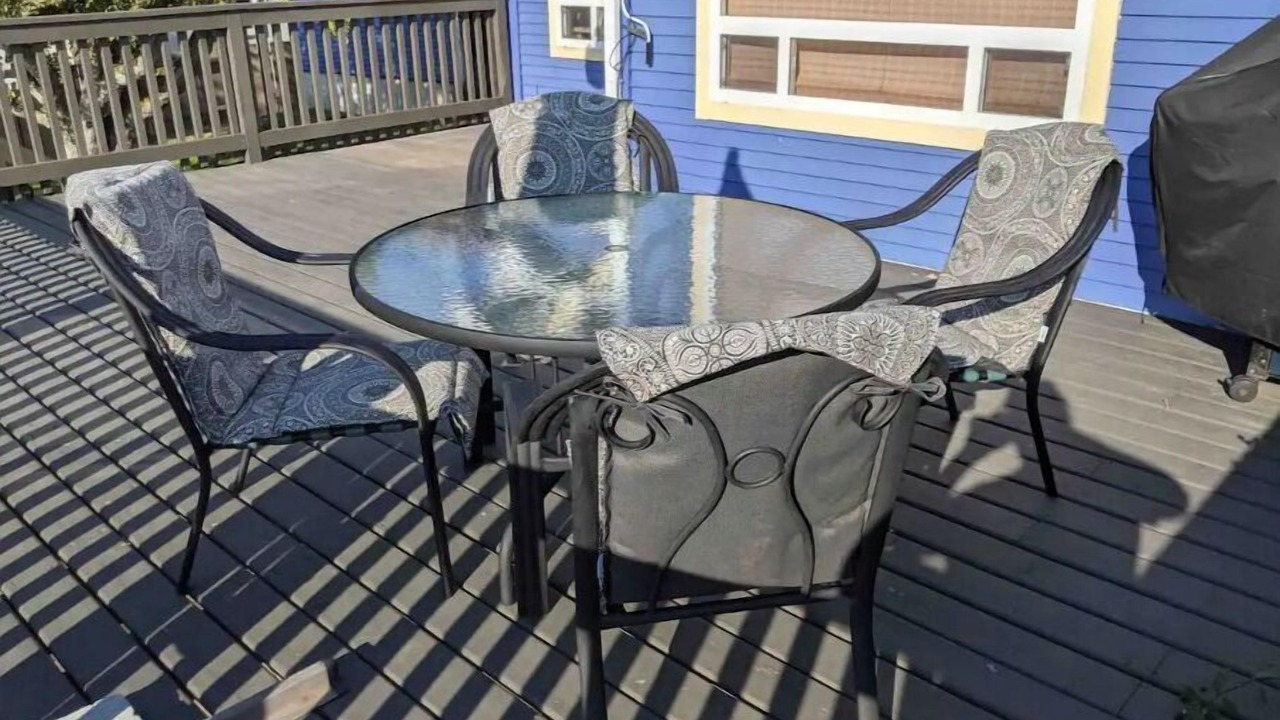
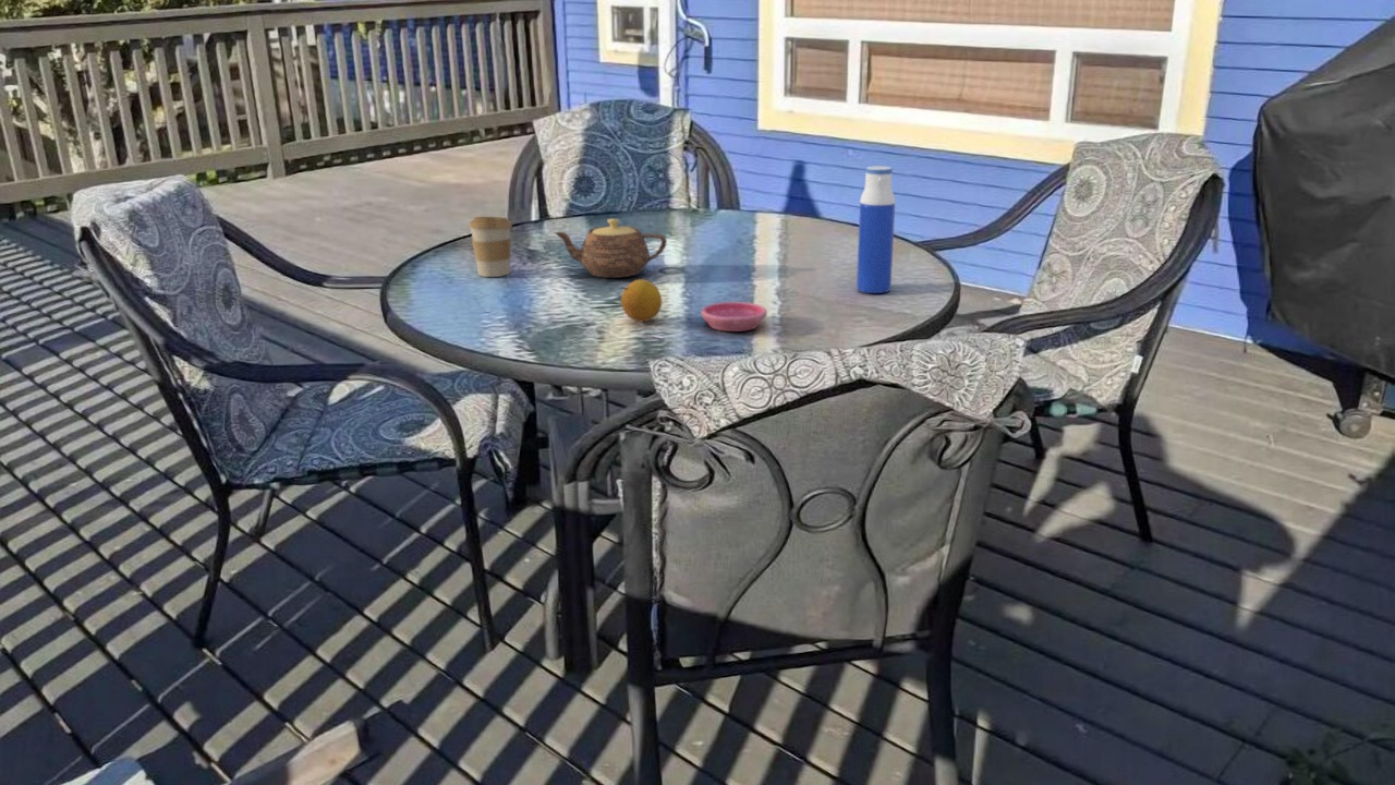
+ teapot (610, 246)
+ fruit (641, 300)
+ saucer (733, 317)
+ water bottle (876, 229)
+ coffee cup (492, 244)
